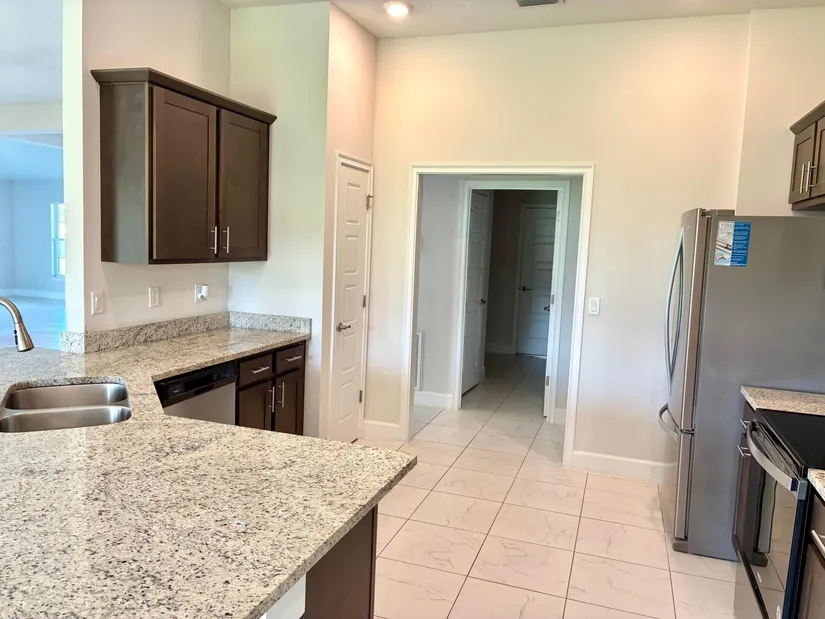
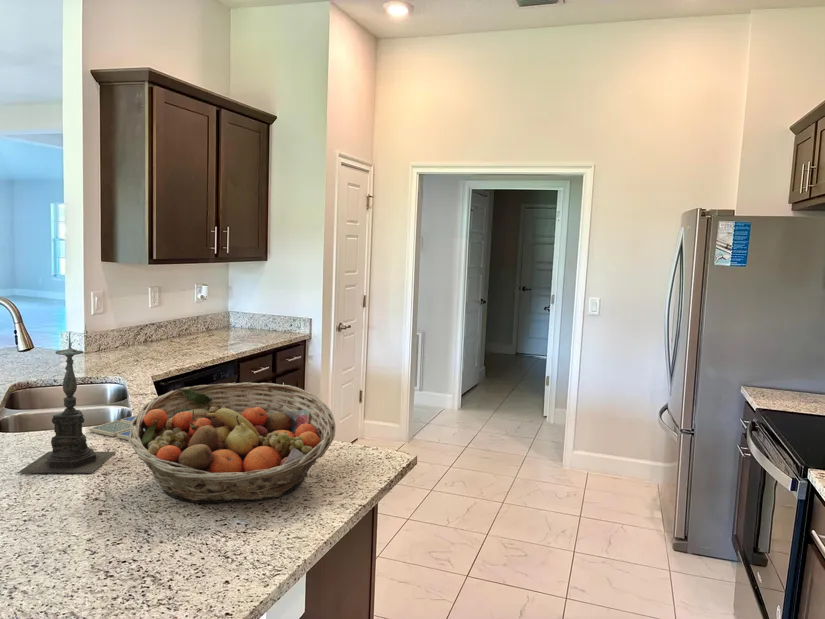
+ candle holder (68, 397)
+ fruit basket (236, 438)
+ drink coaster (143, 428)
